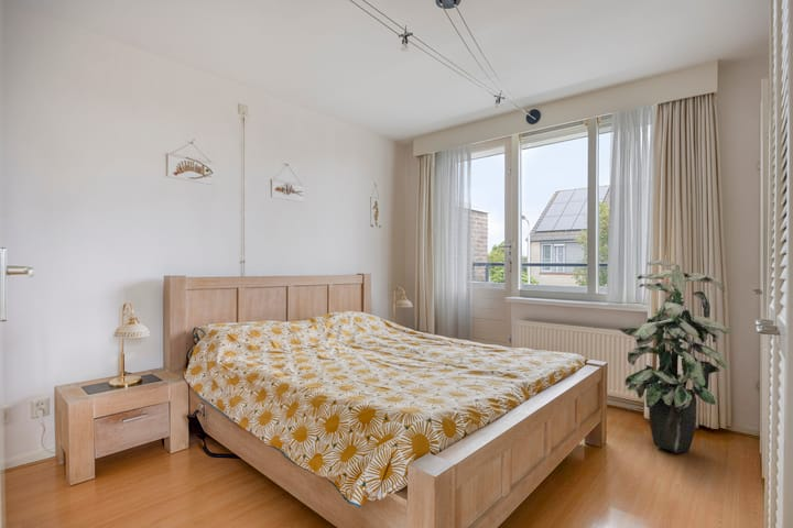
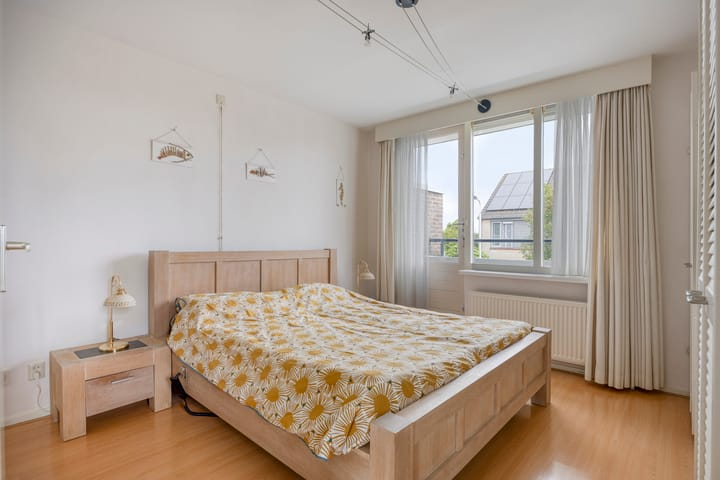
- indoor plant (669, 352)
